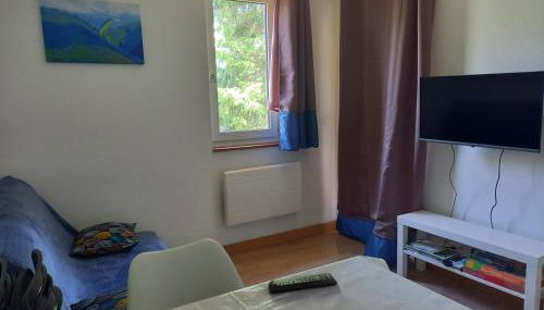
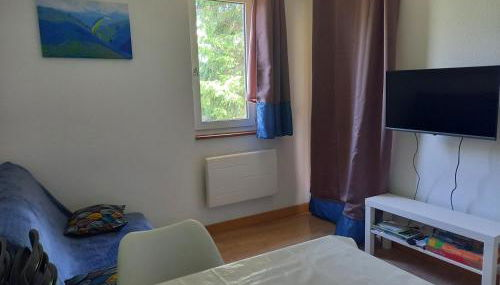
- remote control (302, 282)
